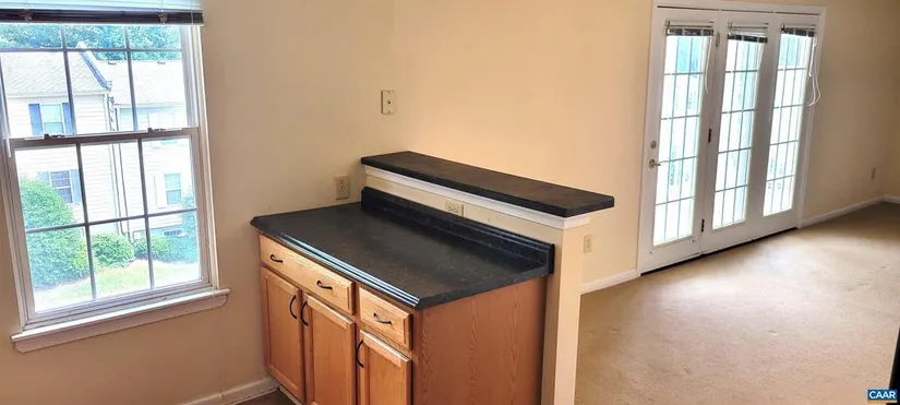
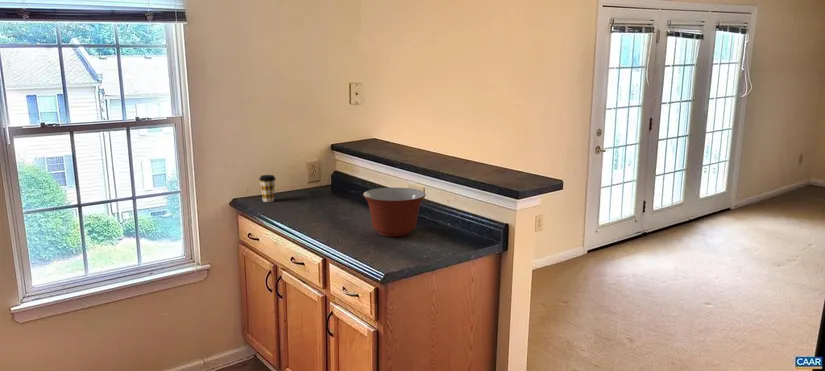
+ coffee cup (267, 188)
+ mixing bowl (394, 213)
